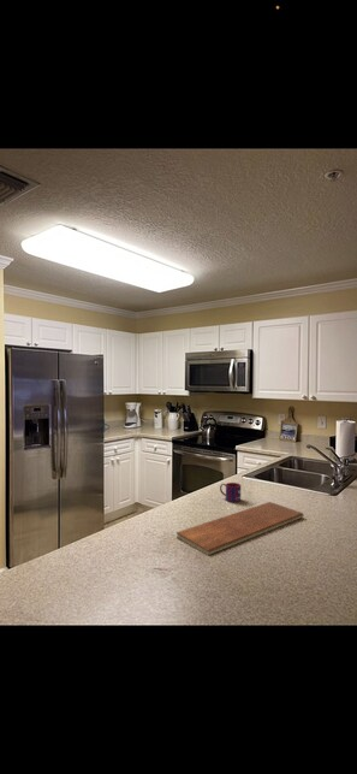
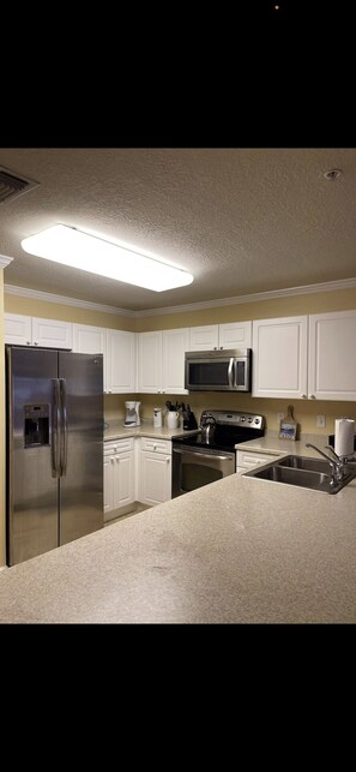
- mug (230, 491)
- chopping board (244, 524)
